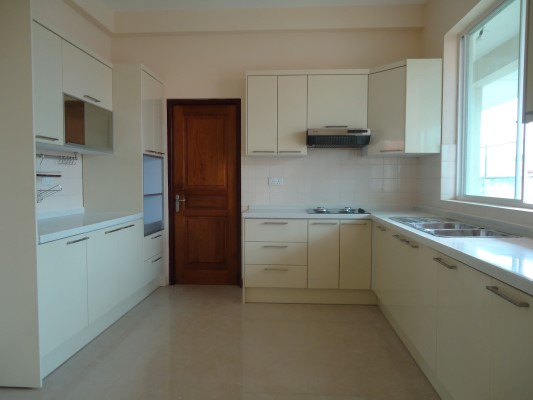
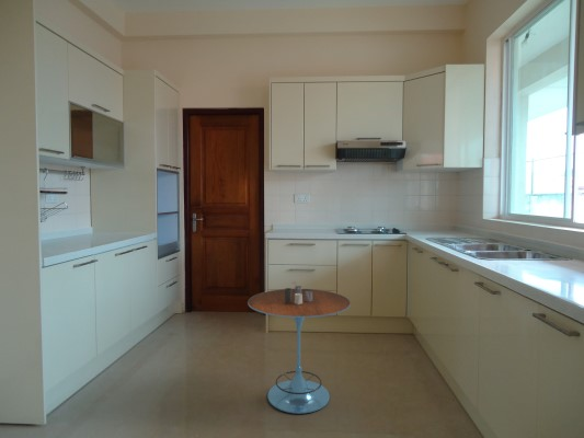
+ side table (298, 339)
